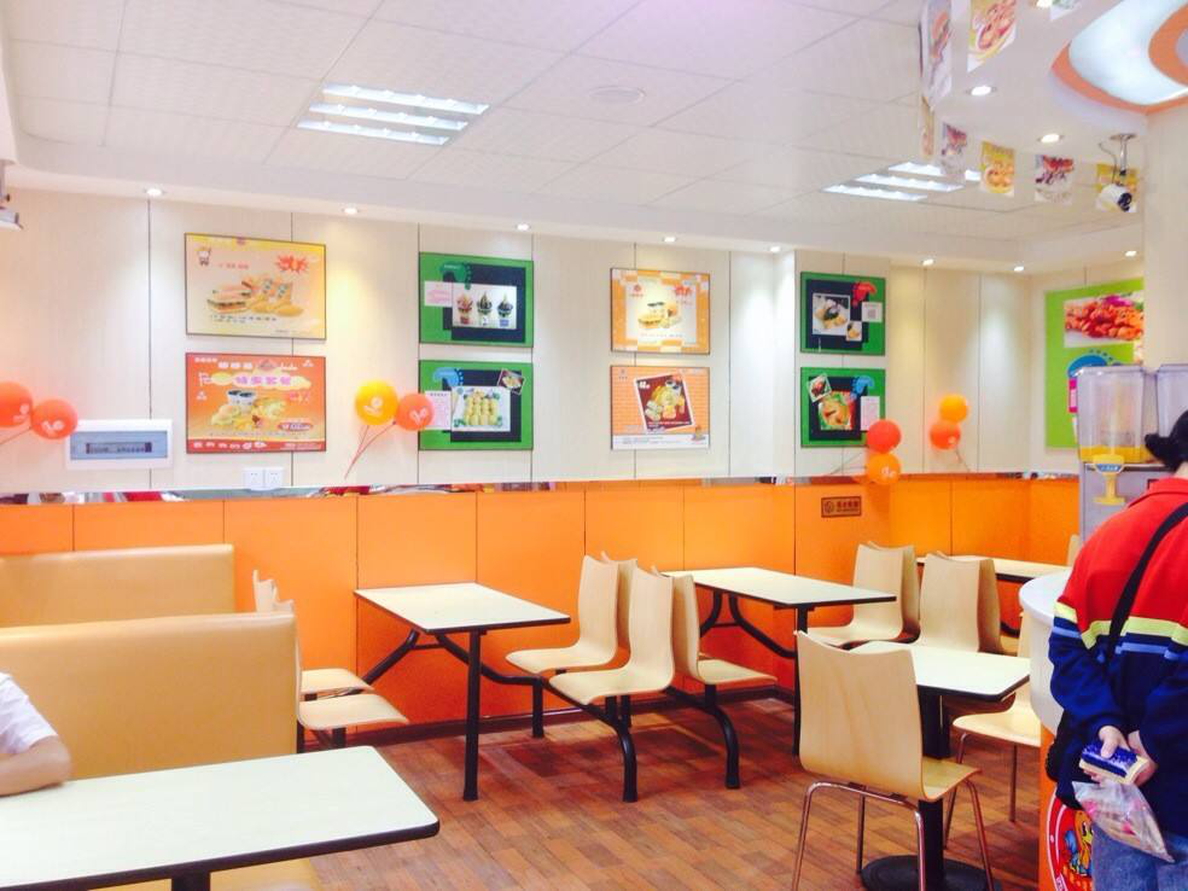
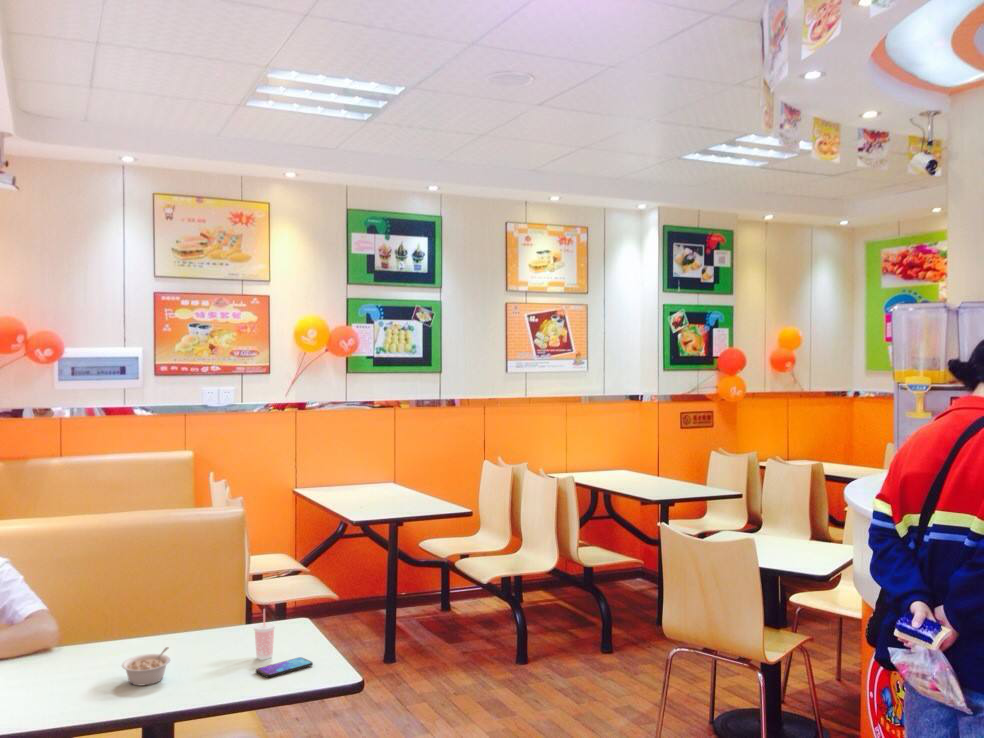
+ smartphone (284, 667)
+ beverage cup (264, 632)
+ legume (146, 668)
